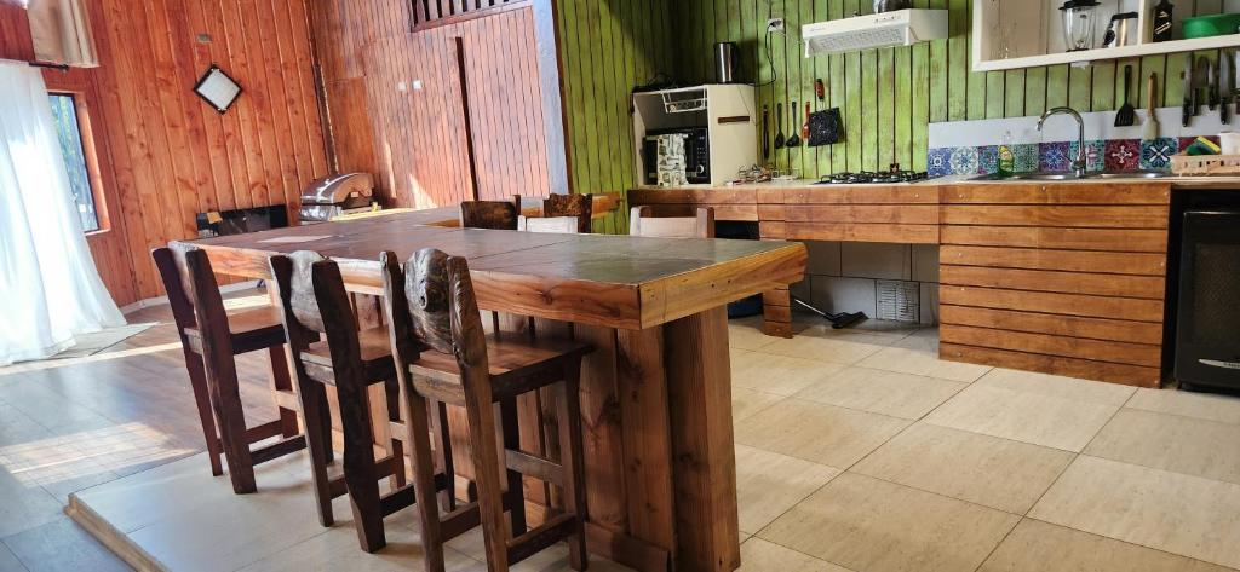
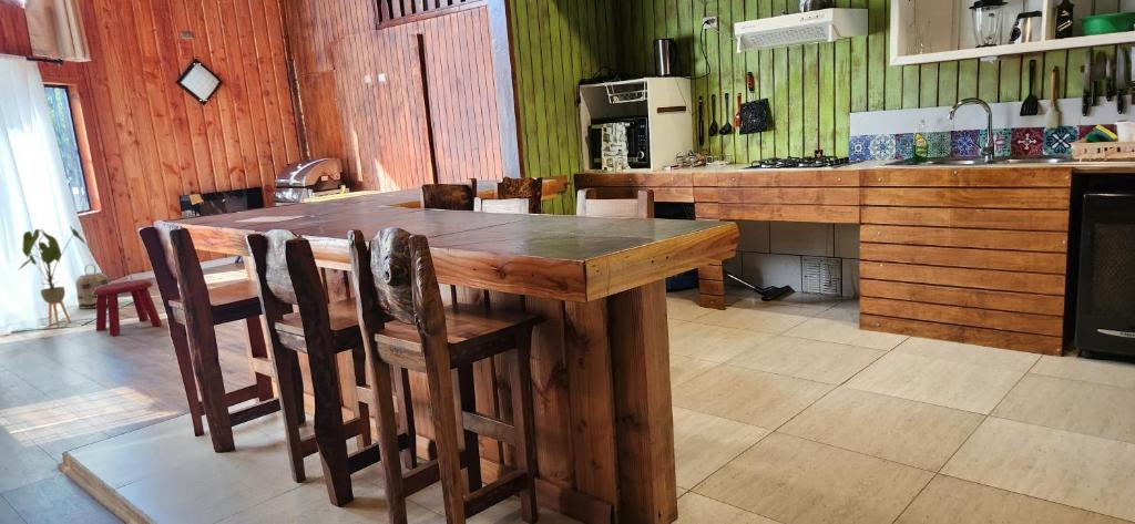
+ house plant (50, 276)
+ basket (92, 285)
+ stool (117, 306)
